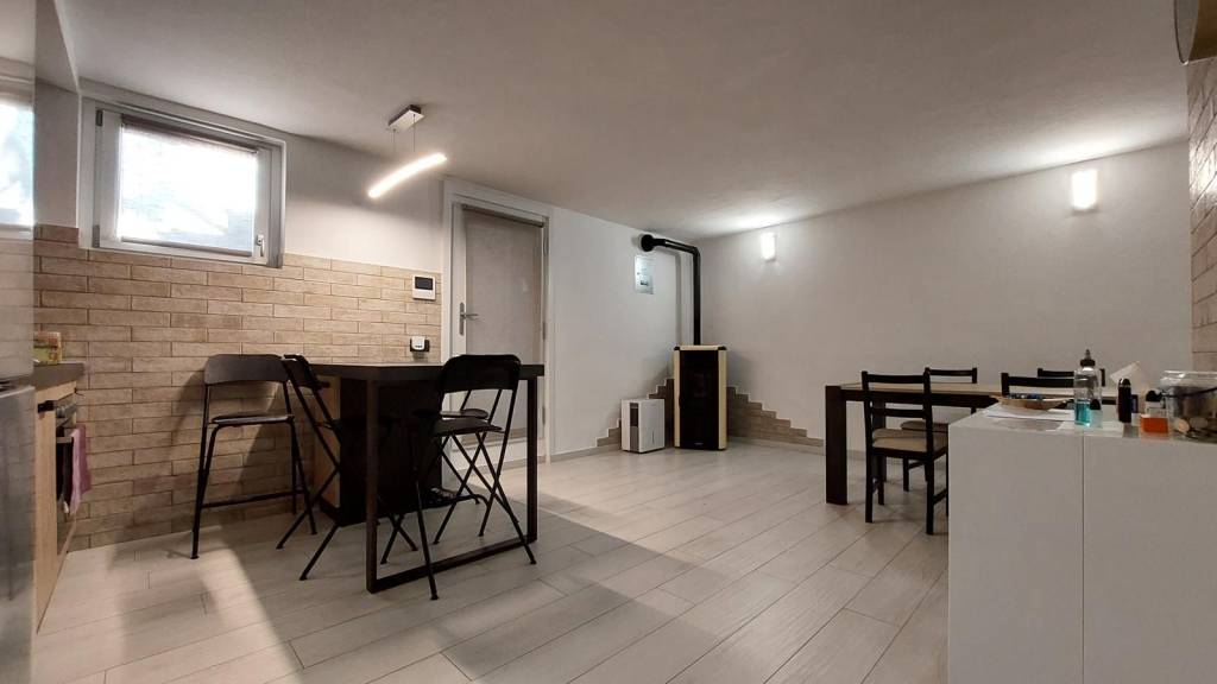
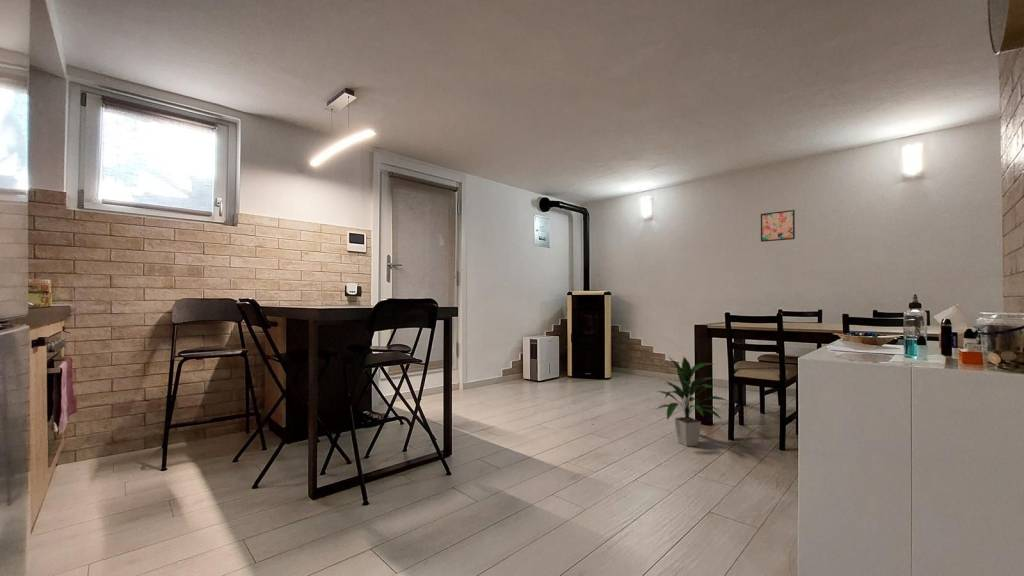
+ indoor plant (687, 398)
+ wall art (777, 226)
